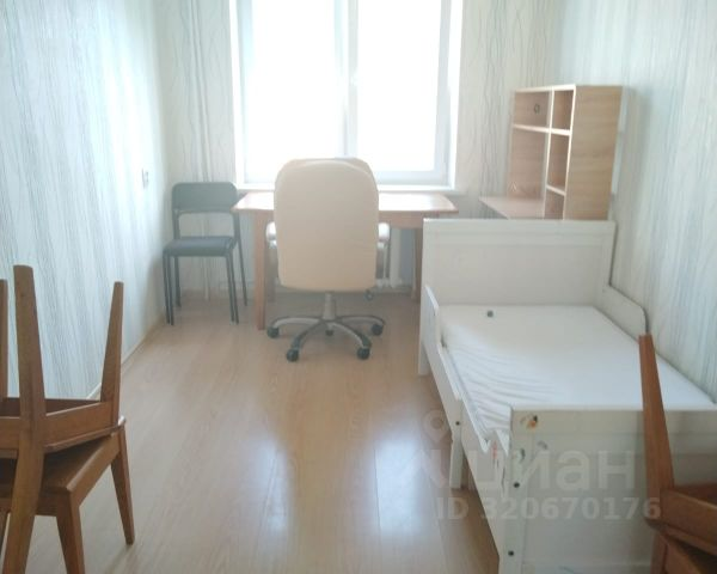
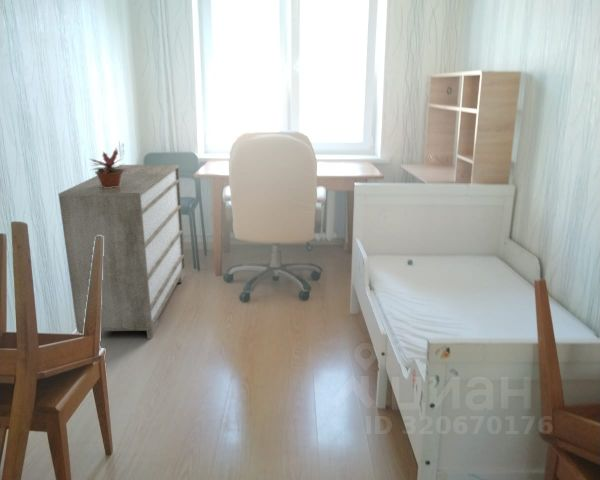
+ dresser (134, 242)
+ potted plant (109, 166)
